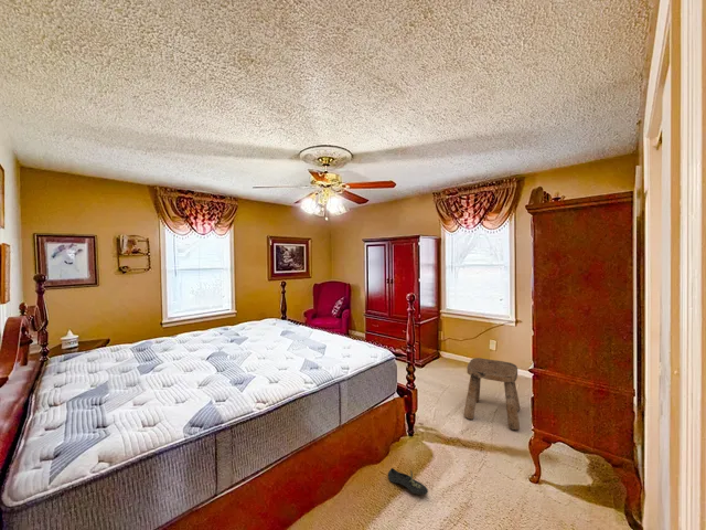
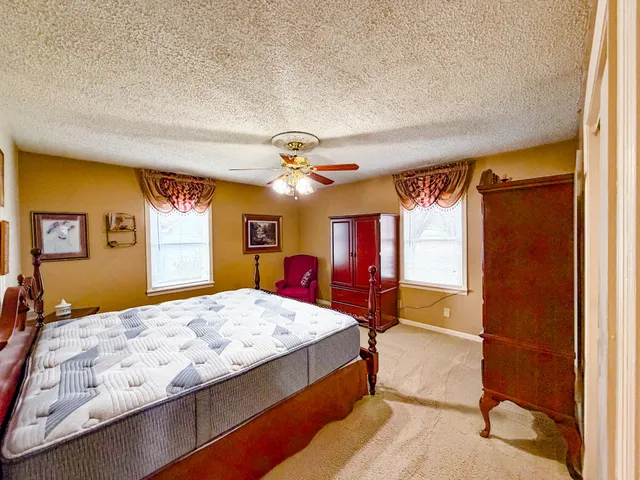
- stool (493, 380)
- shoe (407, 479)
